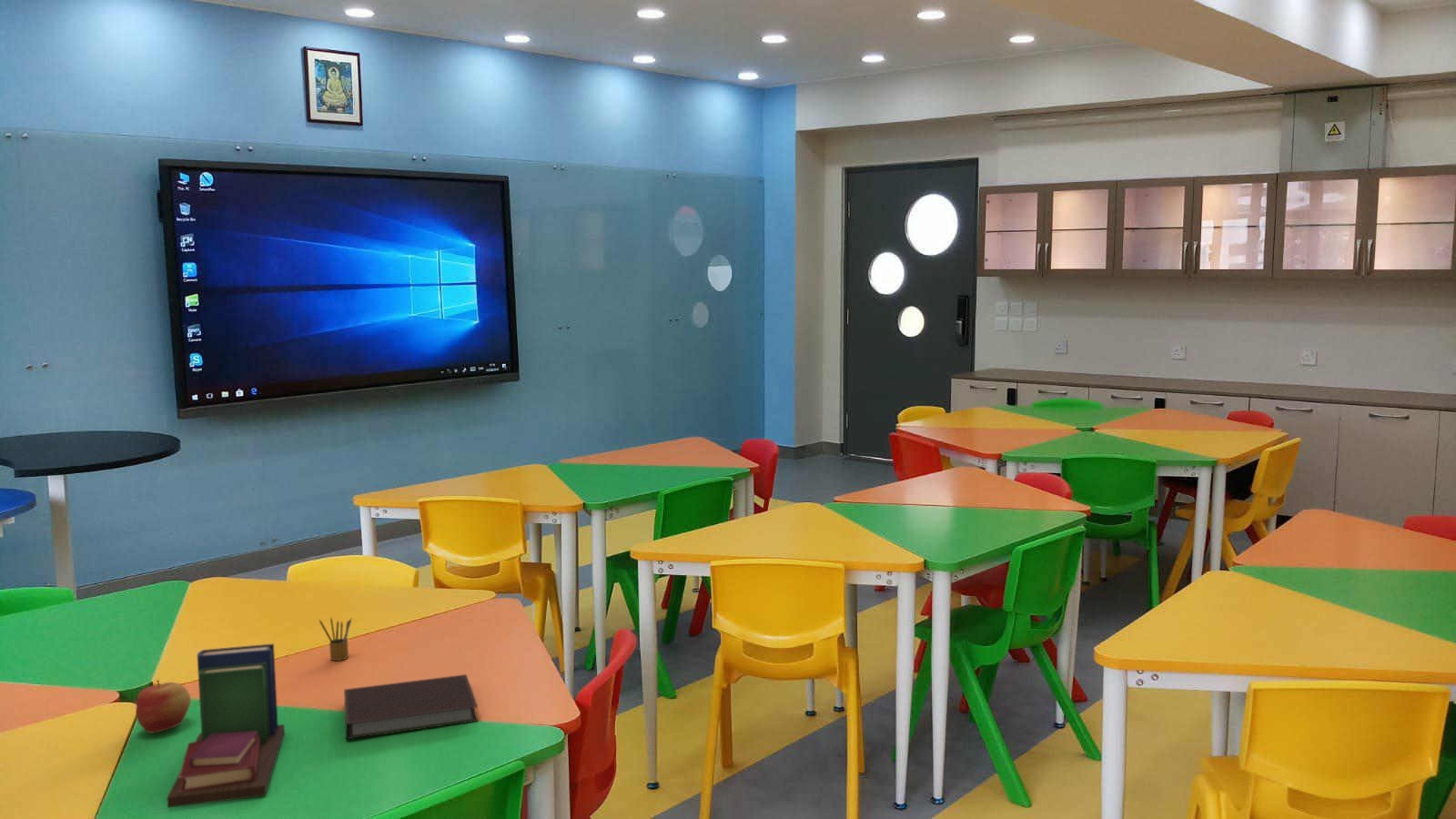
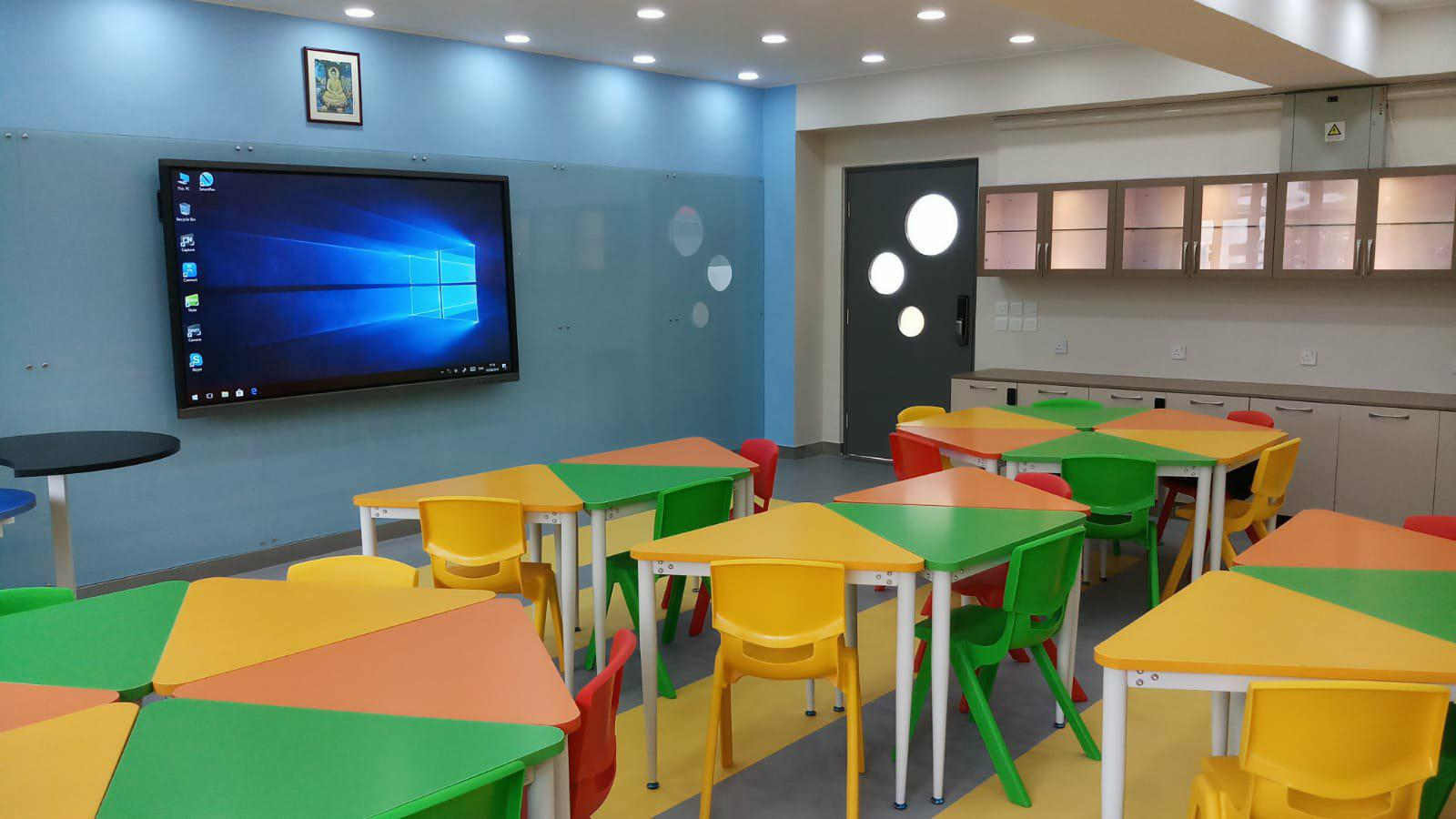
- pencil box (337, 637)
- book (228, 718)
- apple (163, 703)
- notebook (410, 703)
